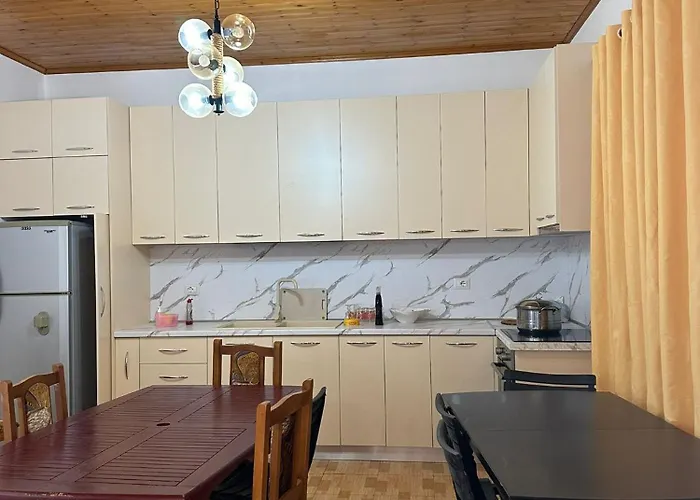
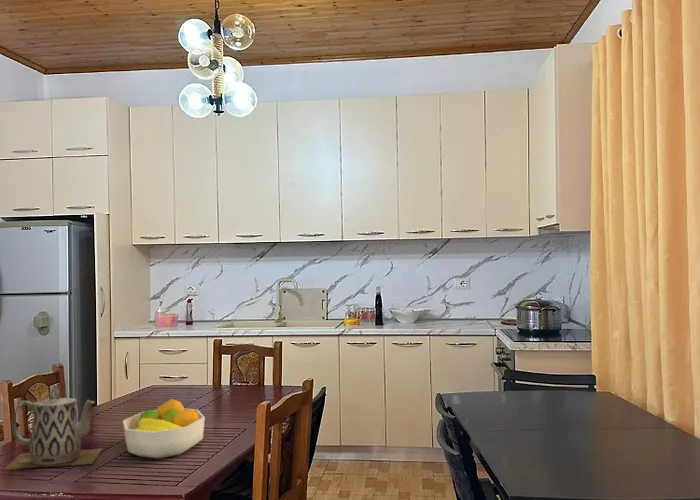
+ fruit bowl (164, 426)
+ teapot (54, 423)
